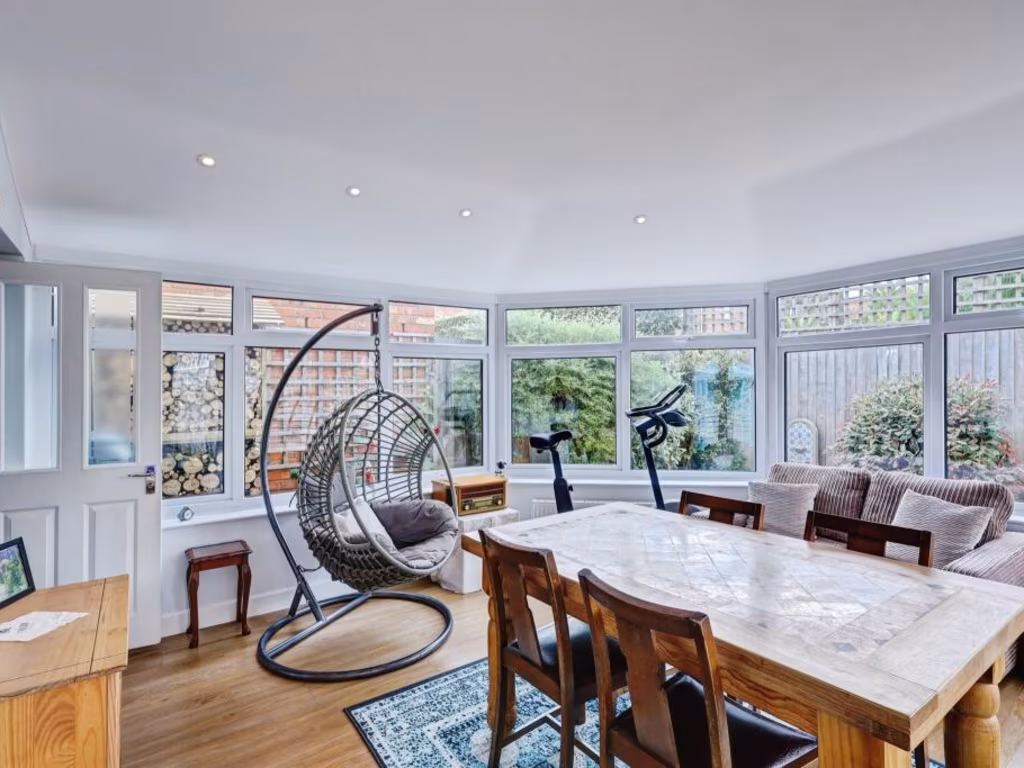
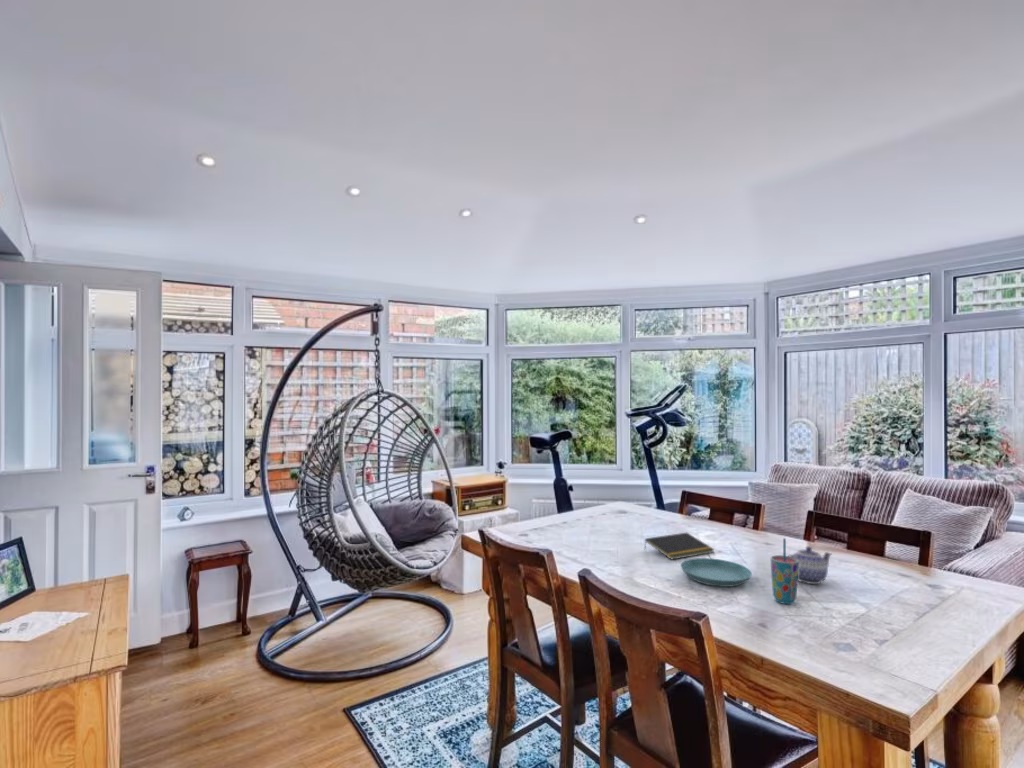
+ teapot (808, 563)
+ notepad (679, 545)
+ saucer (715, 572)
+ cup (784, 569)
